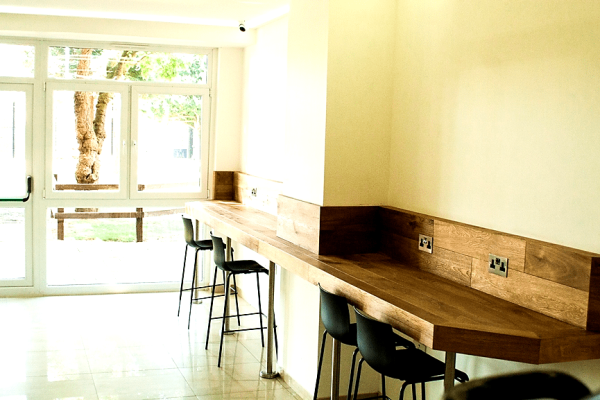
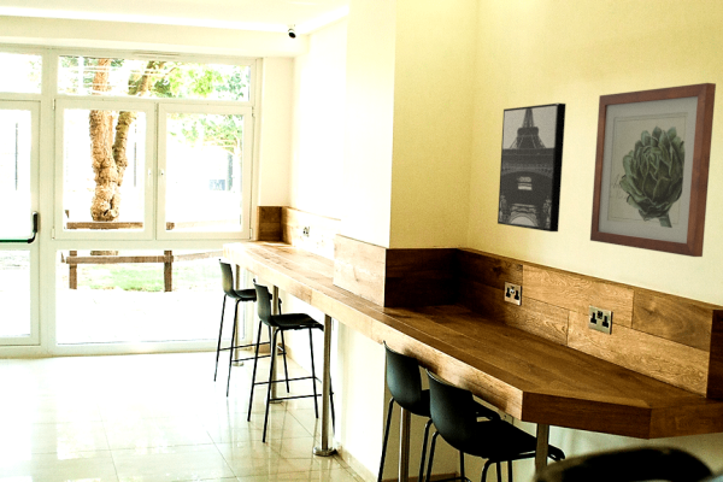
+ wall art (646, 169)
+ wall art (529, 166)
